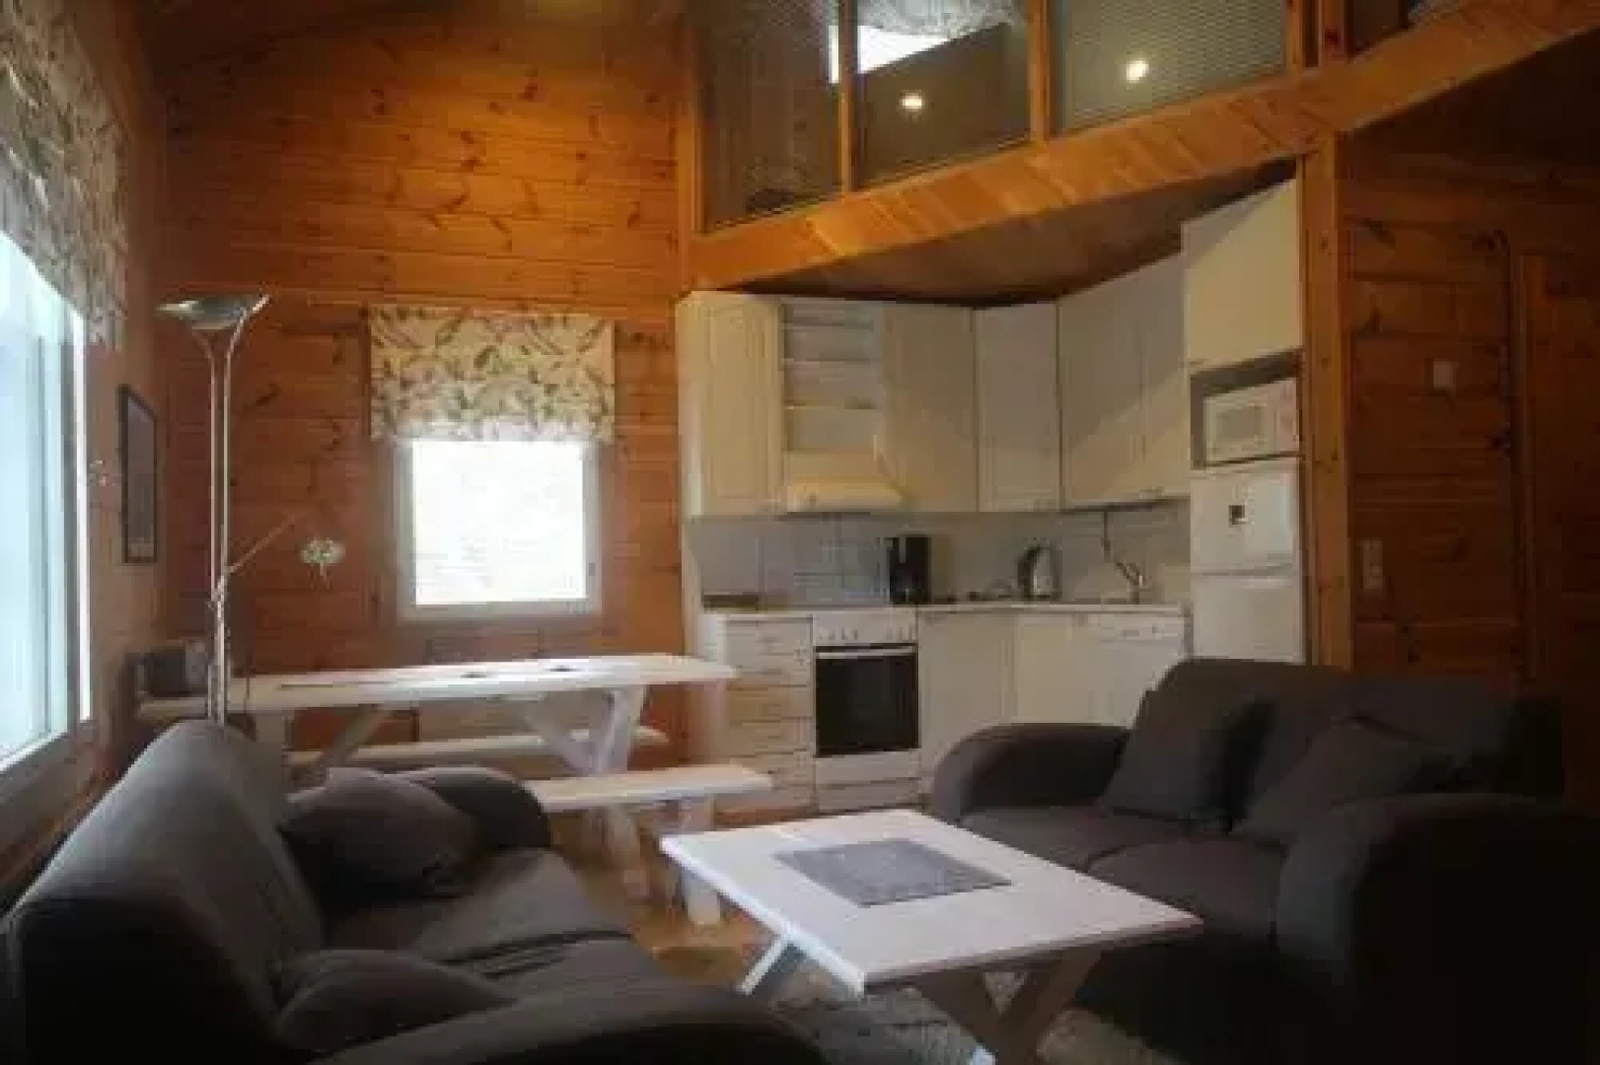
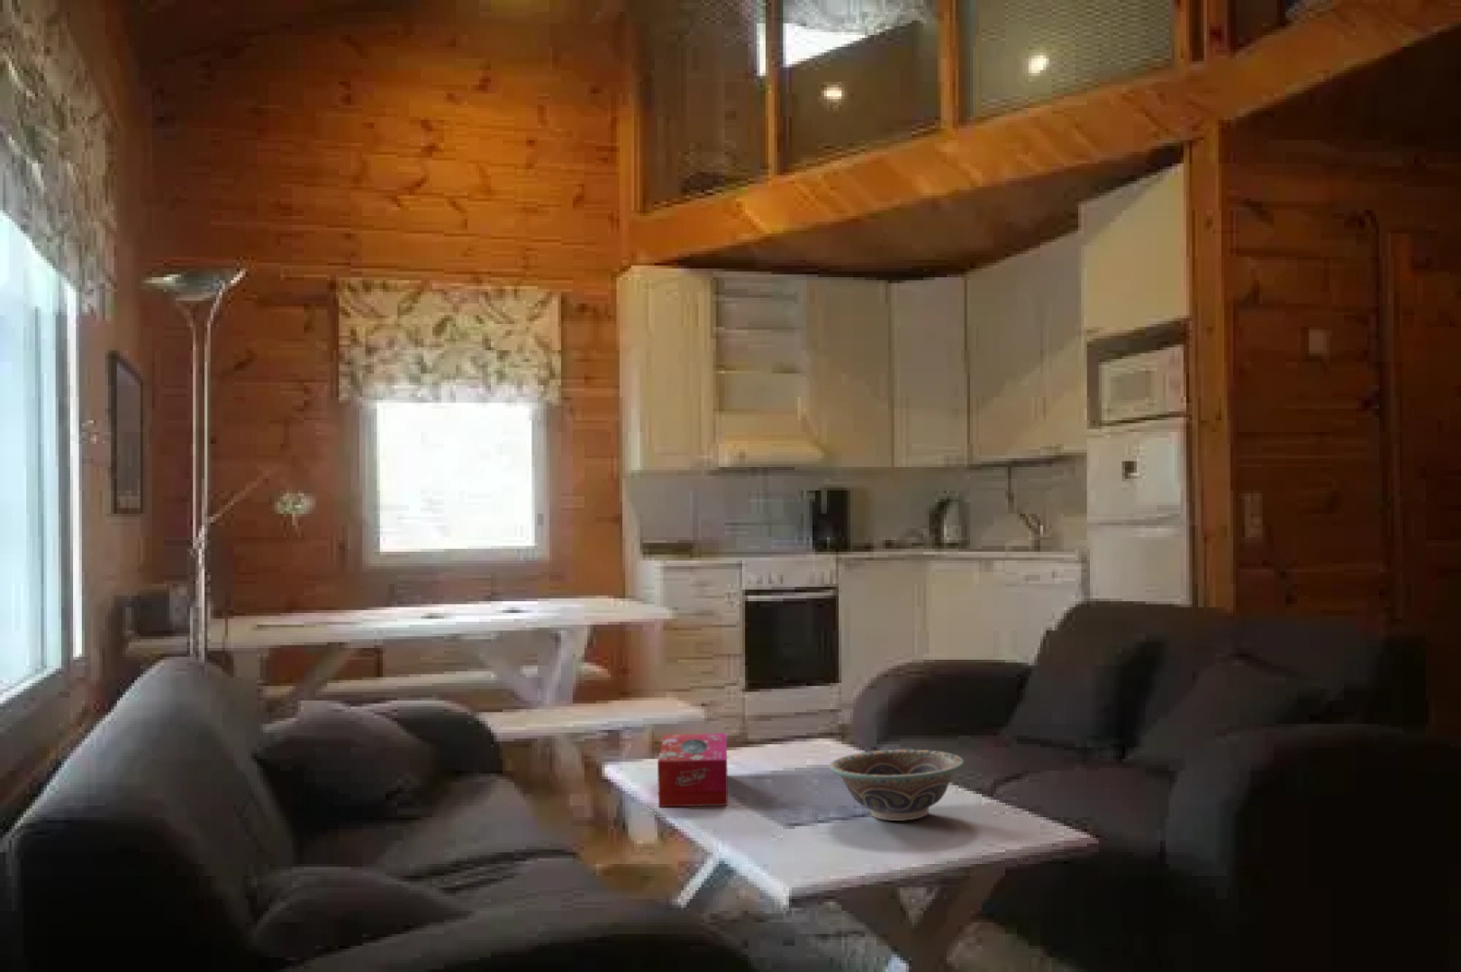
+ decorative bowl (897, 786)
+ tissue box (694, 768)
